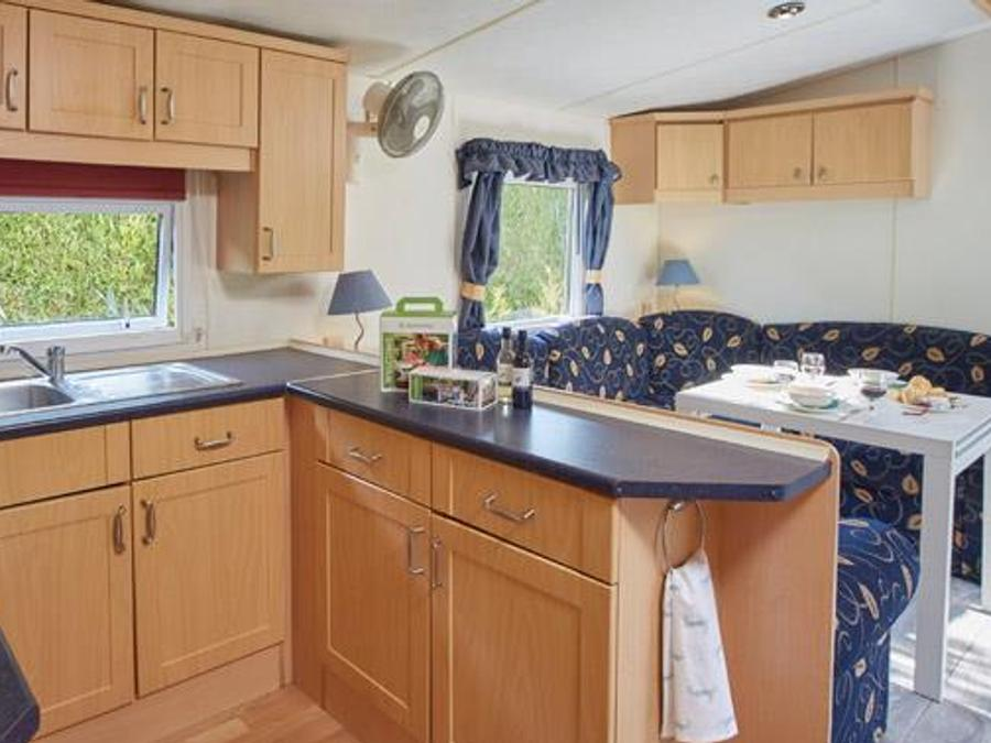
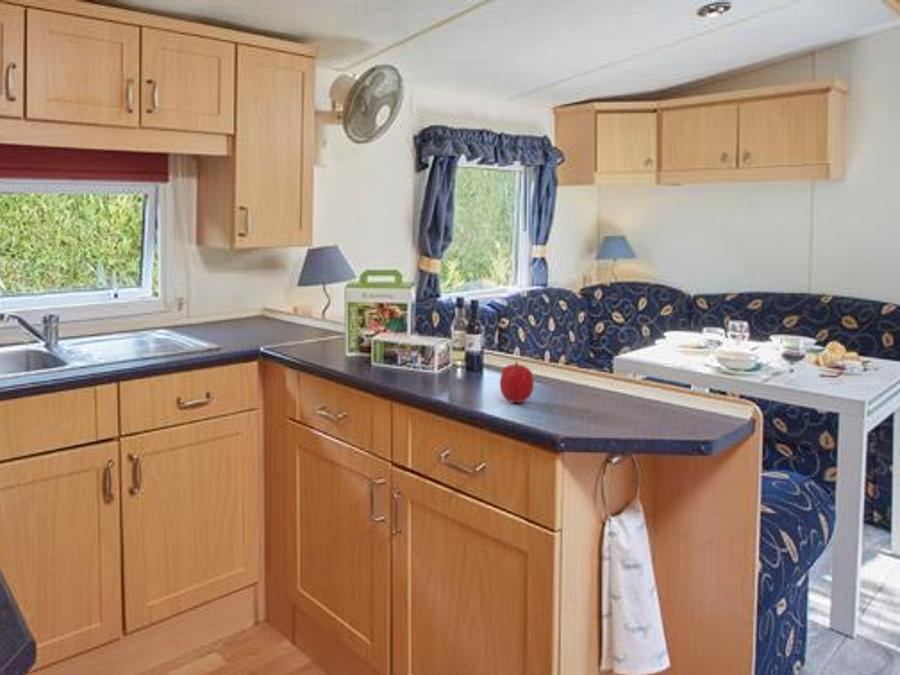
+ fruit (516, 381)
